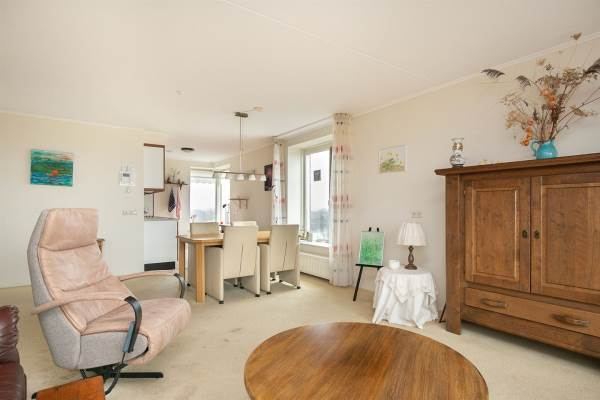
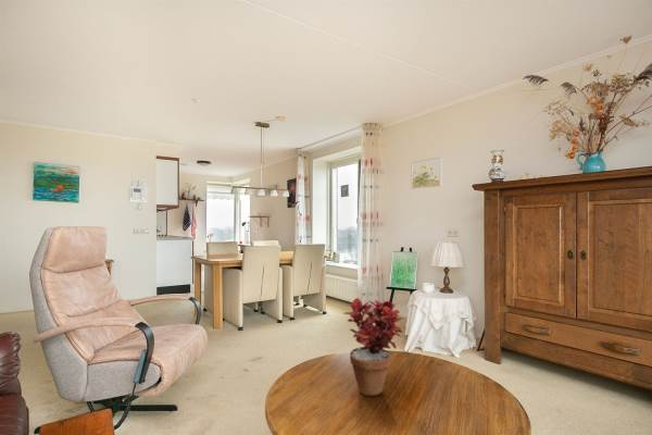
+ potted plant (373, 343)
